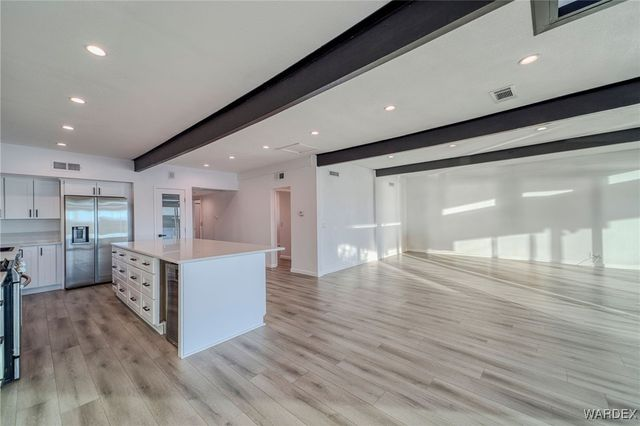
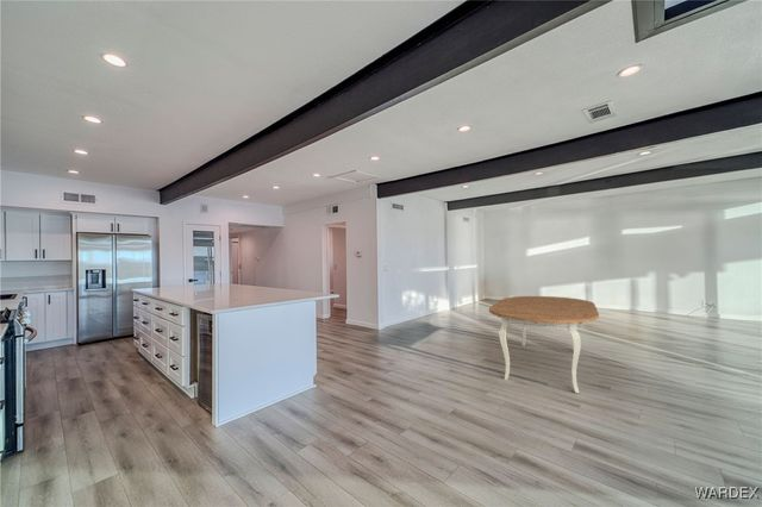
+ dining table (543, 326)
